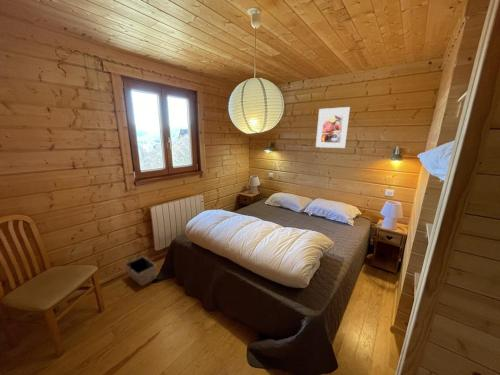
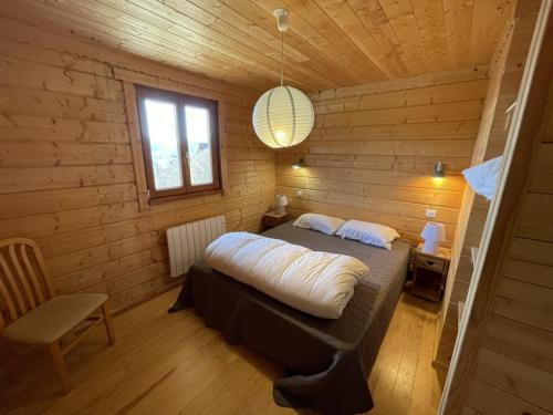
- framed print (332, 128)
- basket (140, 266)
